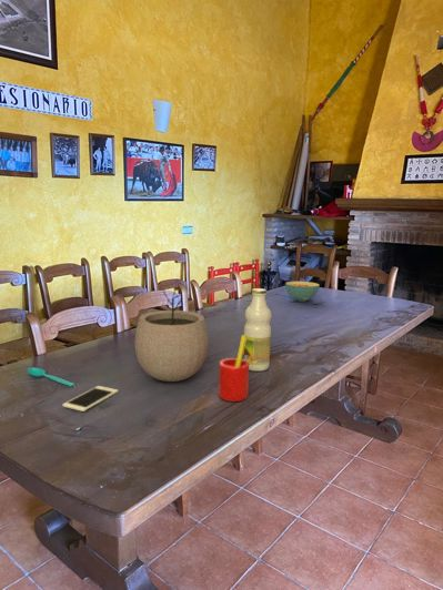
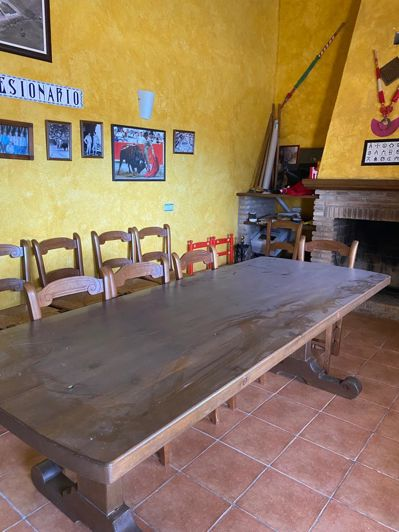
- cell phone (91, 397)
- bottle (256, 328)
- straw (235, 366)
- plant pot (171, 334)
- cereal bowl (301, 292)
- spoon (50, 376)
